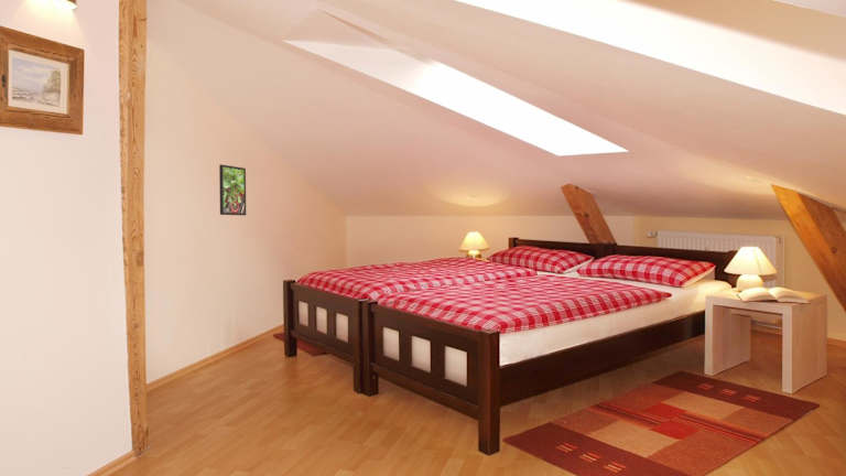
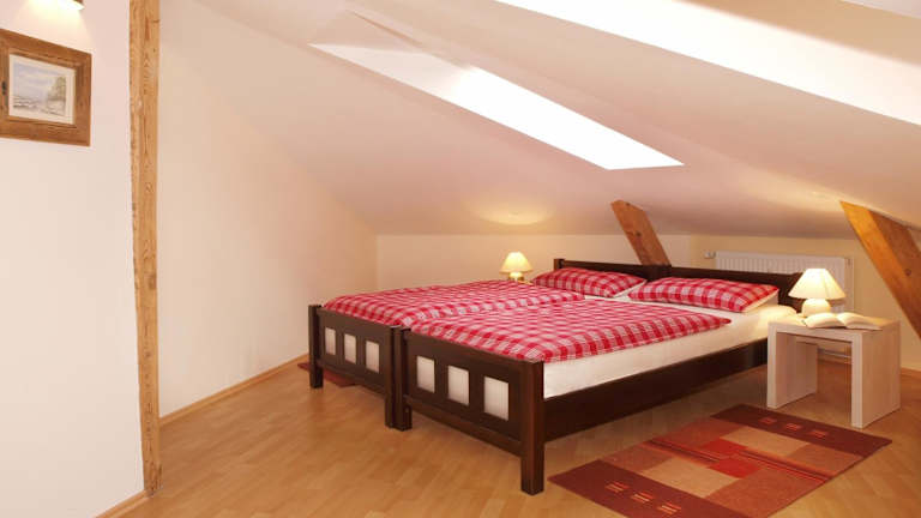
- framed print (232, 191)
